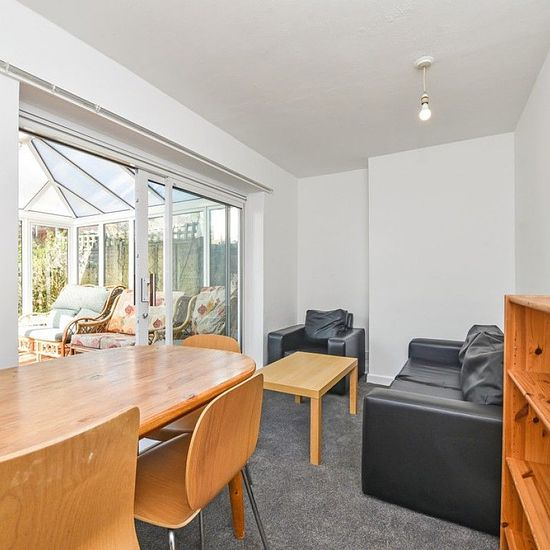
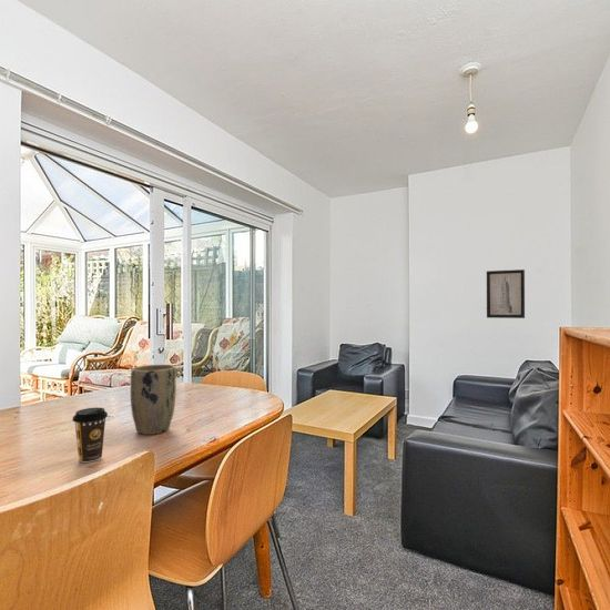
+ wall art (505, 294)
+ plant pot (153, 398)
+ coffee cup (90, 434)
